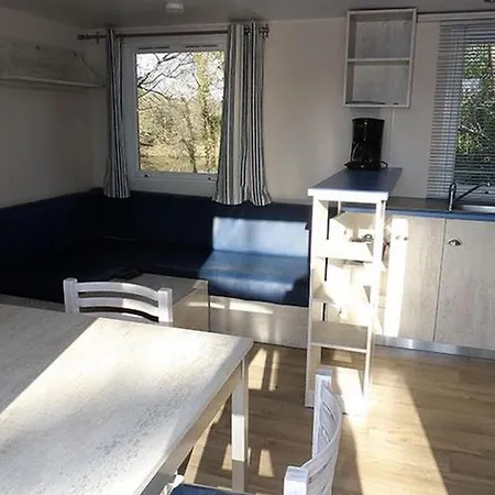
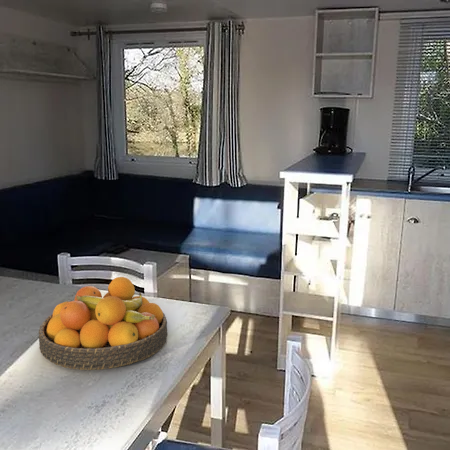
+ fruit bowl (104, 314)
